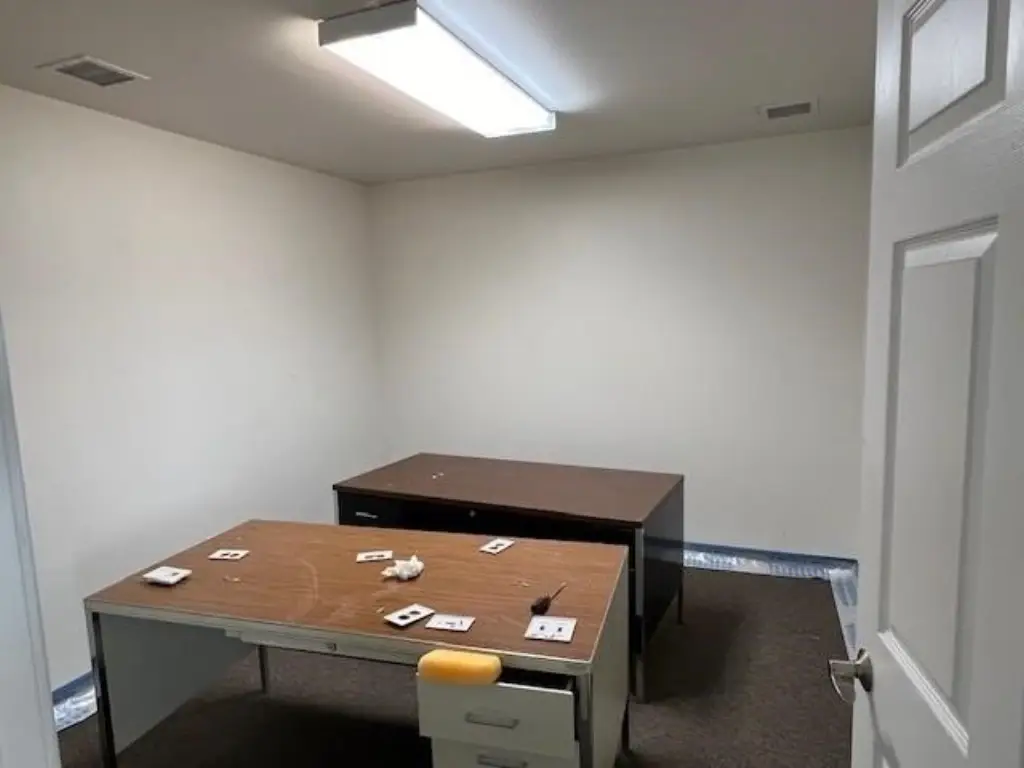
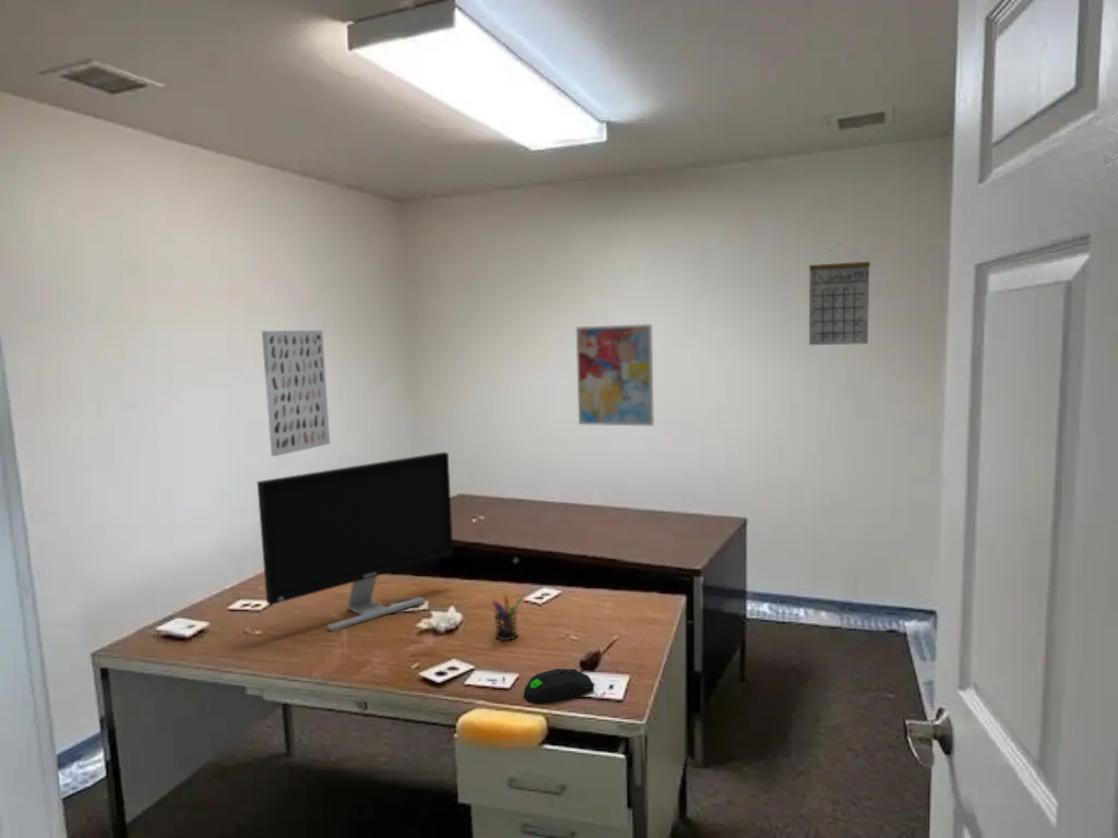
+ wall art (297, 391)
+ pen holder (508, 614)
+ calendar (838, 294)
+ wall art (614, 375)
+ monitor (364, 539)
+ computer mouse (556, 680)
